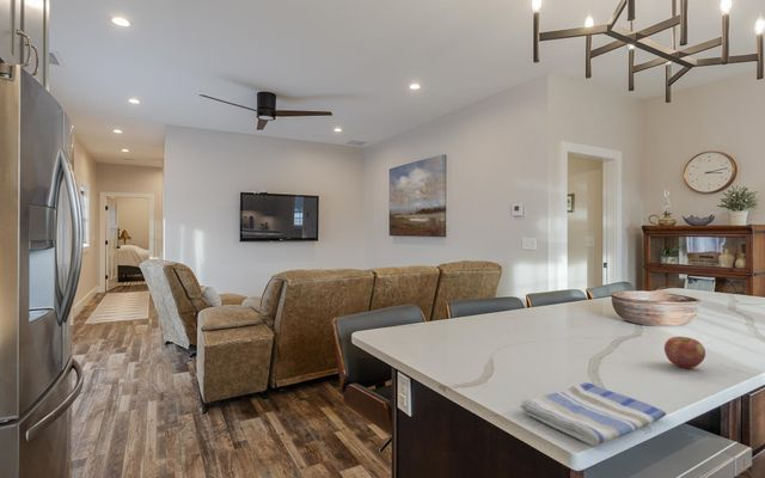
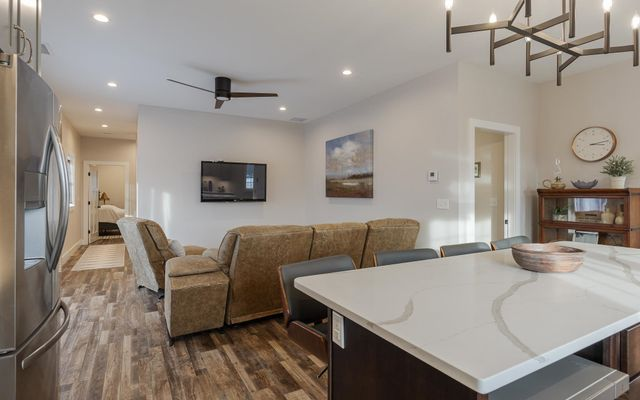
- apple (684, 351)
- dish towel (590, 409)
